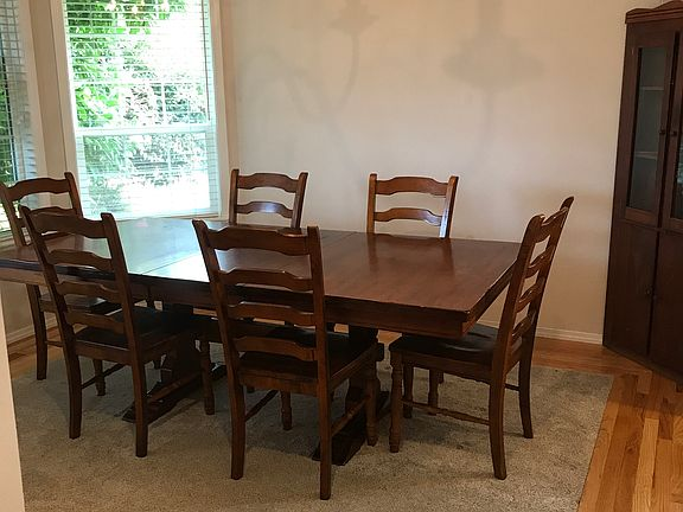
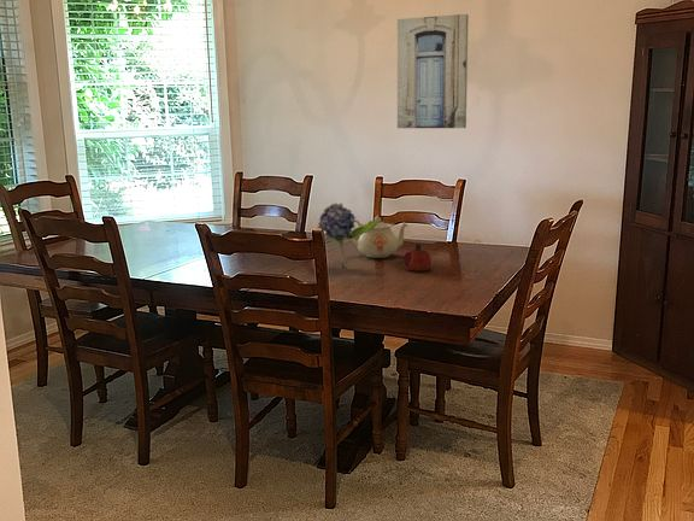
+ teapot (377, 235)
+ fruit (417, 256)
+ flower (346, 235)
+ wall art (431, 72)
